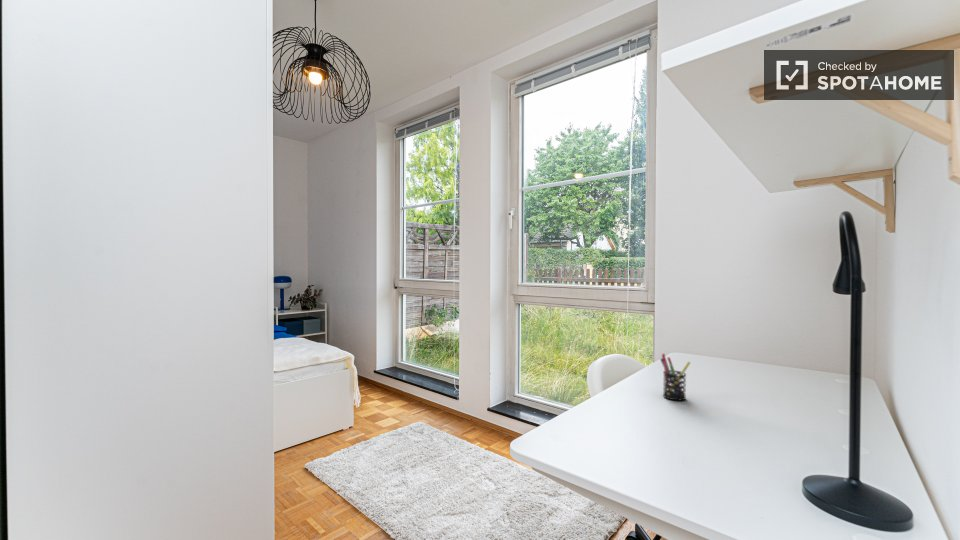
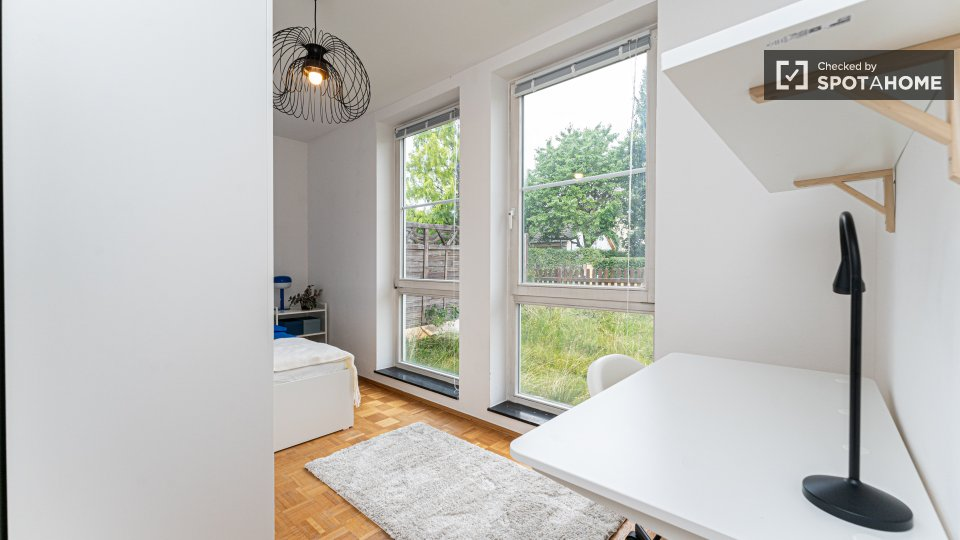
- pen holder (672, 376)
